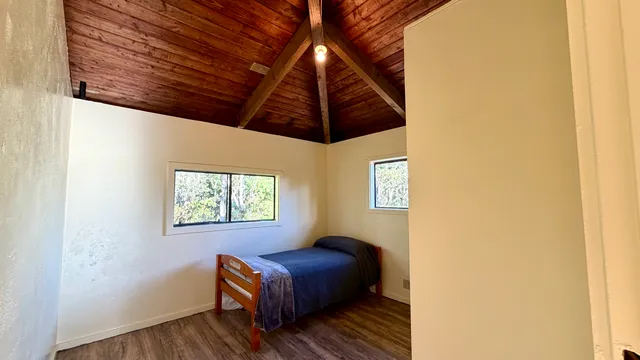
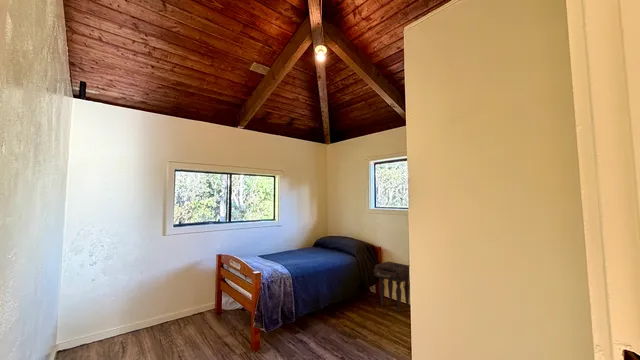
+ nightstand (391, 286)
